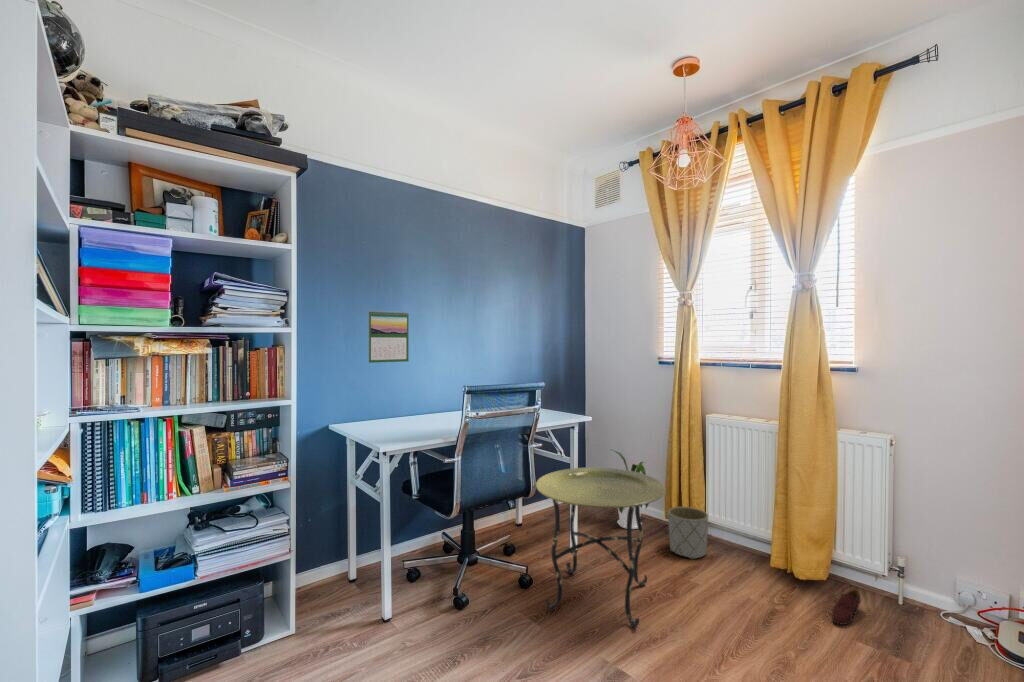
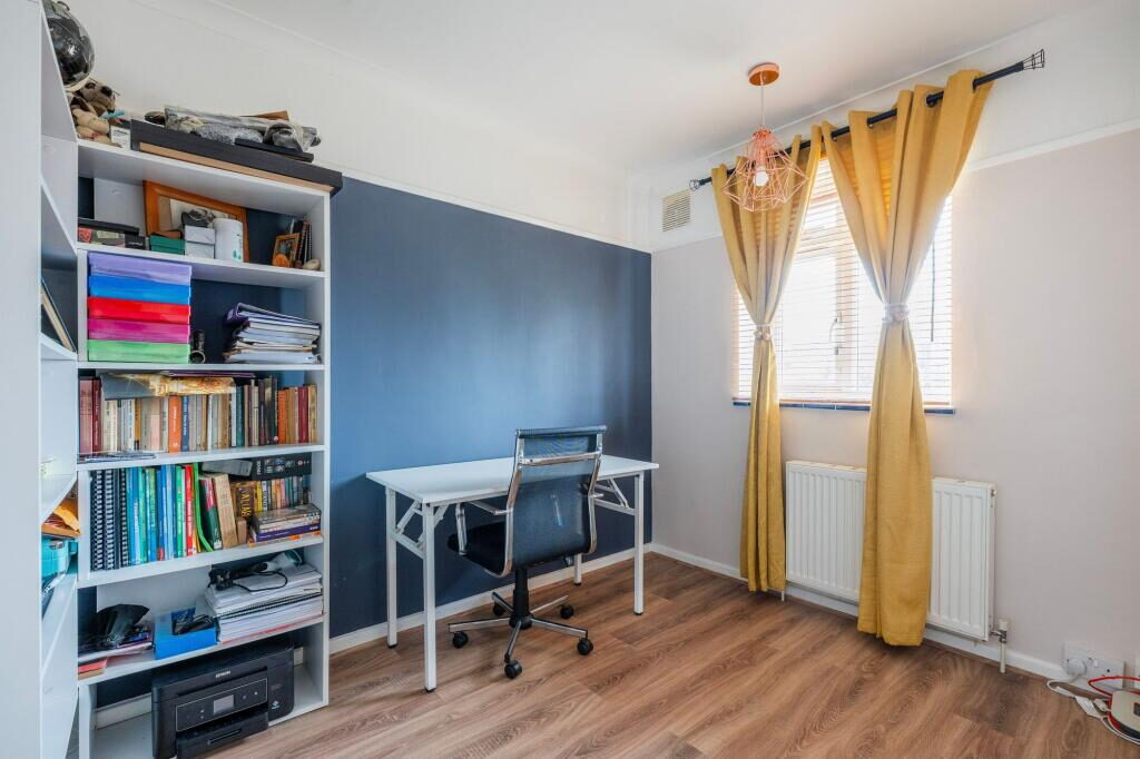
- planter (687, 532)
- shoe (844, 604)
- calendar (389, 336)
- house plant (627, 507)
- side table (599, 540)
